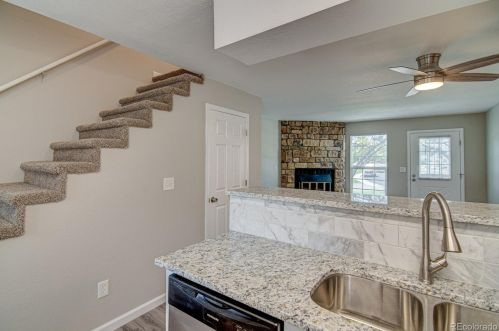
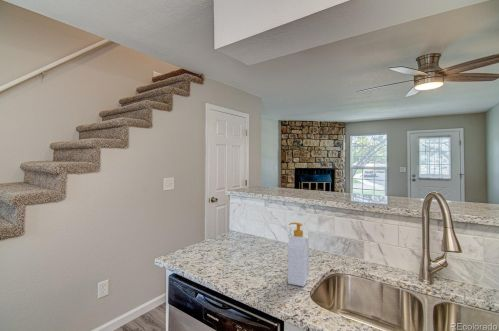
+ soap bottle (297, 251)
